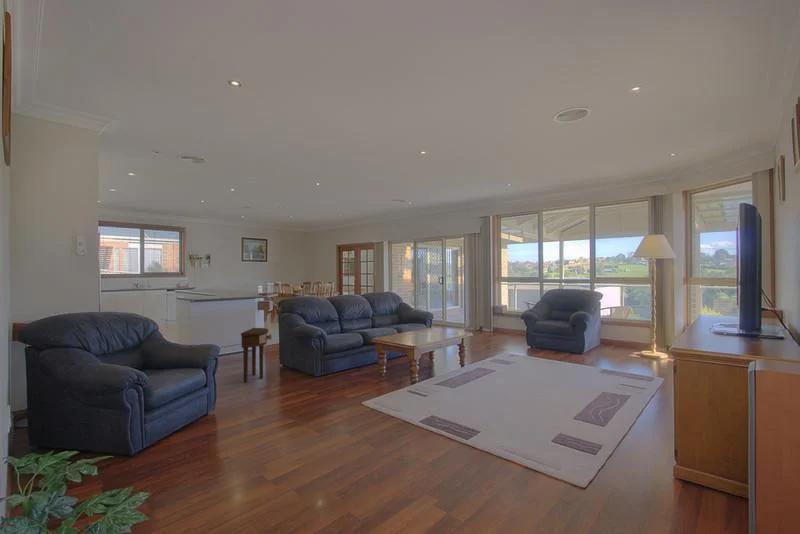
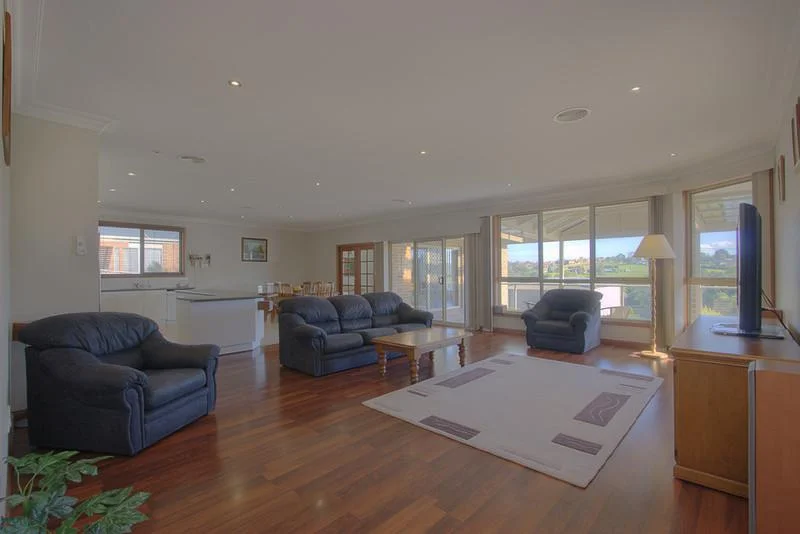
- side table (252, 354)
